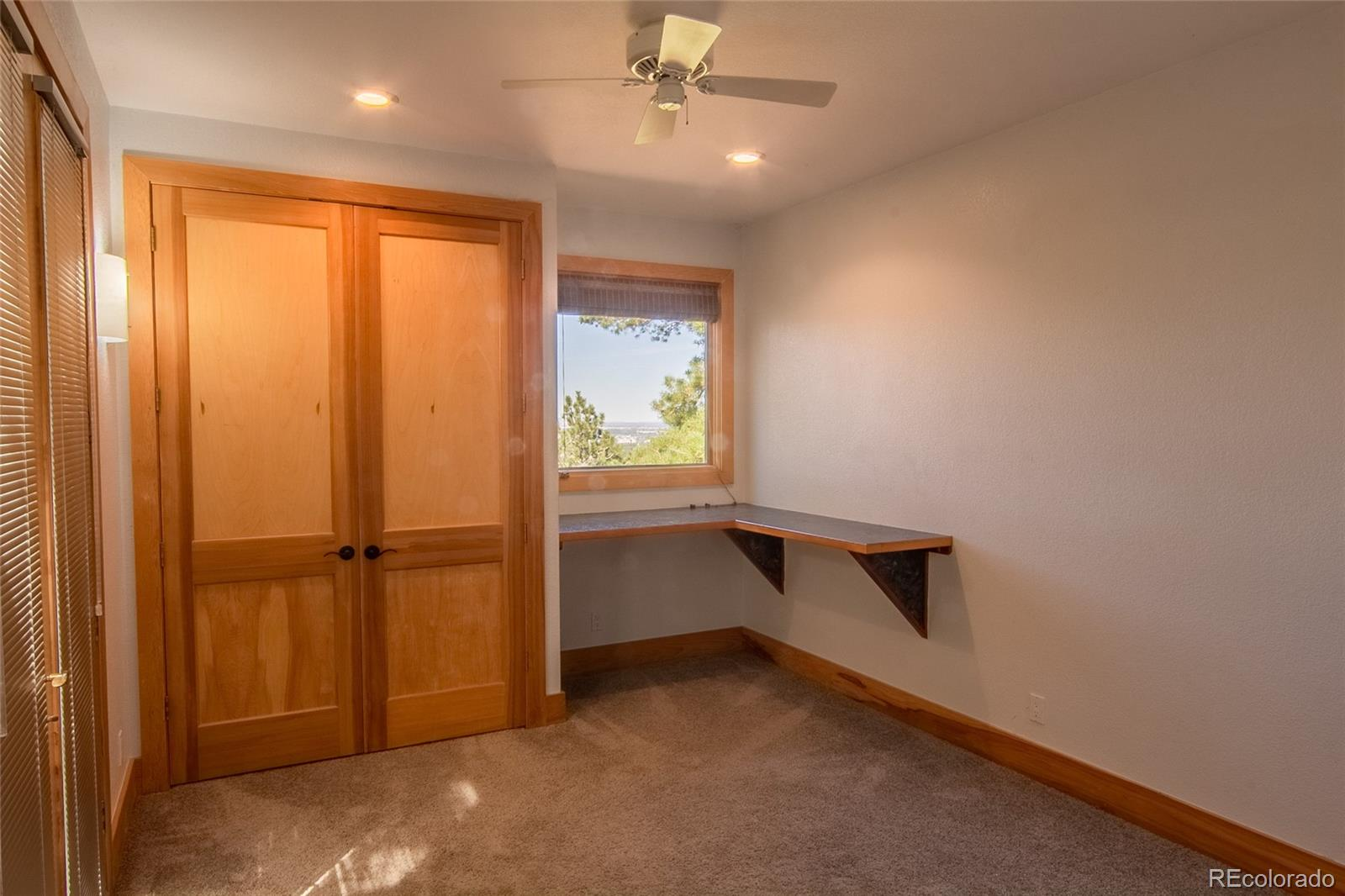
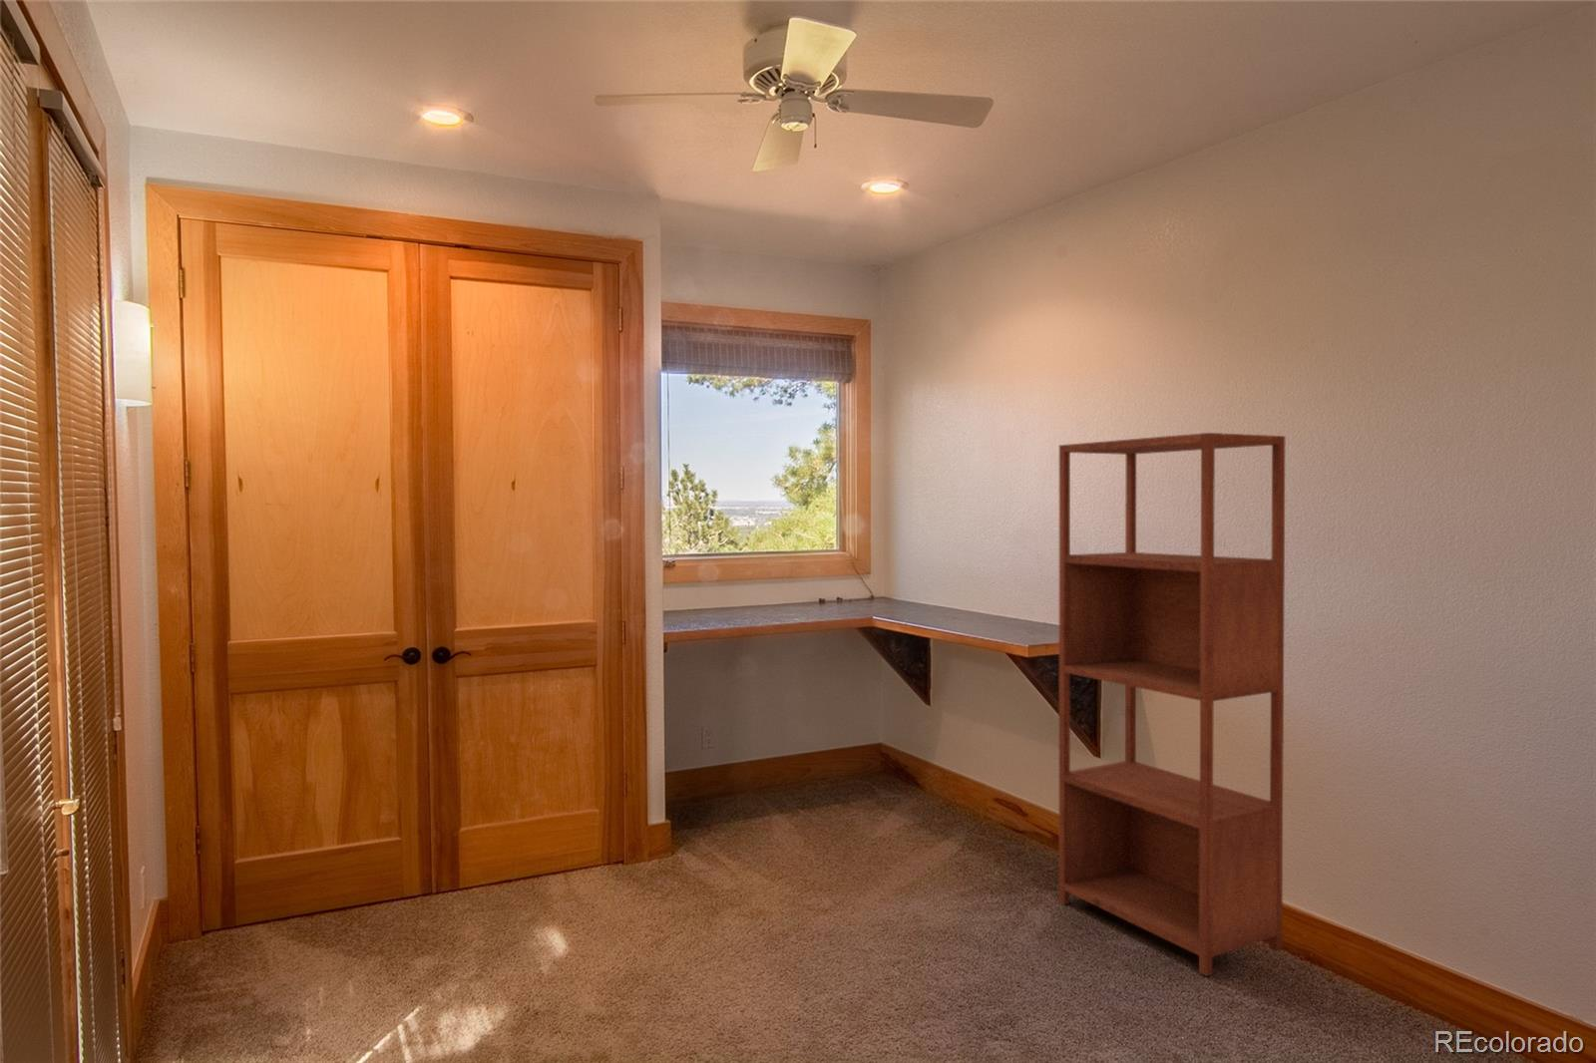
+ shelving unit (1164, 685)
